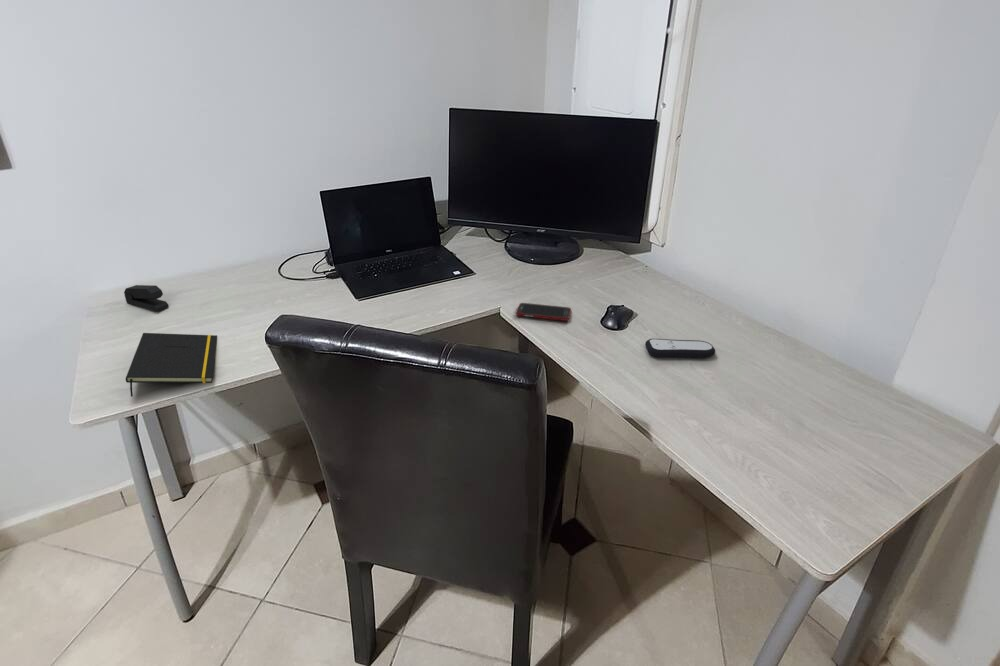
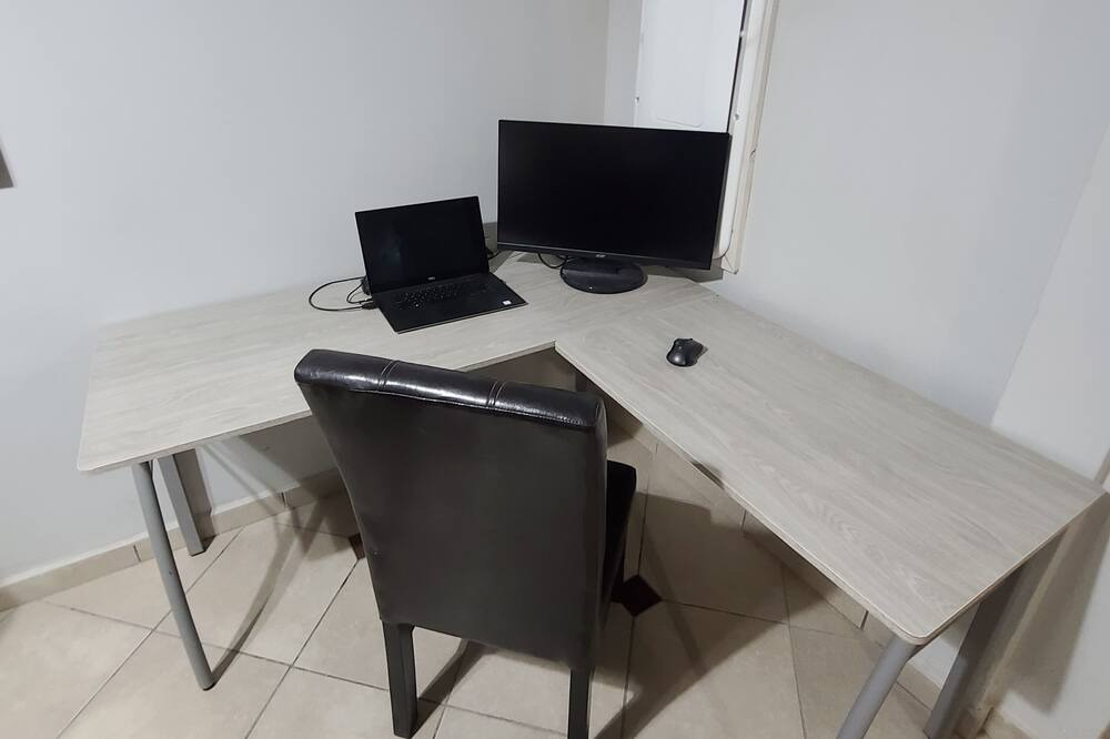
- cell phone (543, 311)
- stapler (144, 294)
- remote control (680, 348)
- notepad (176, 356)
